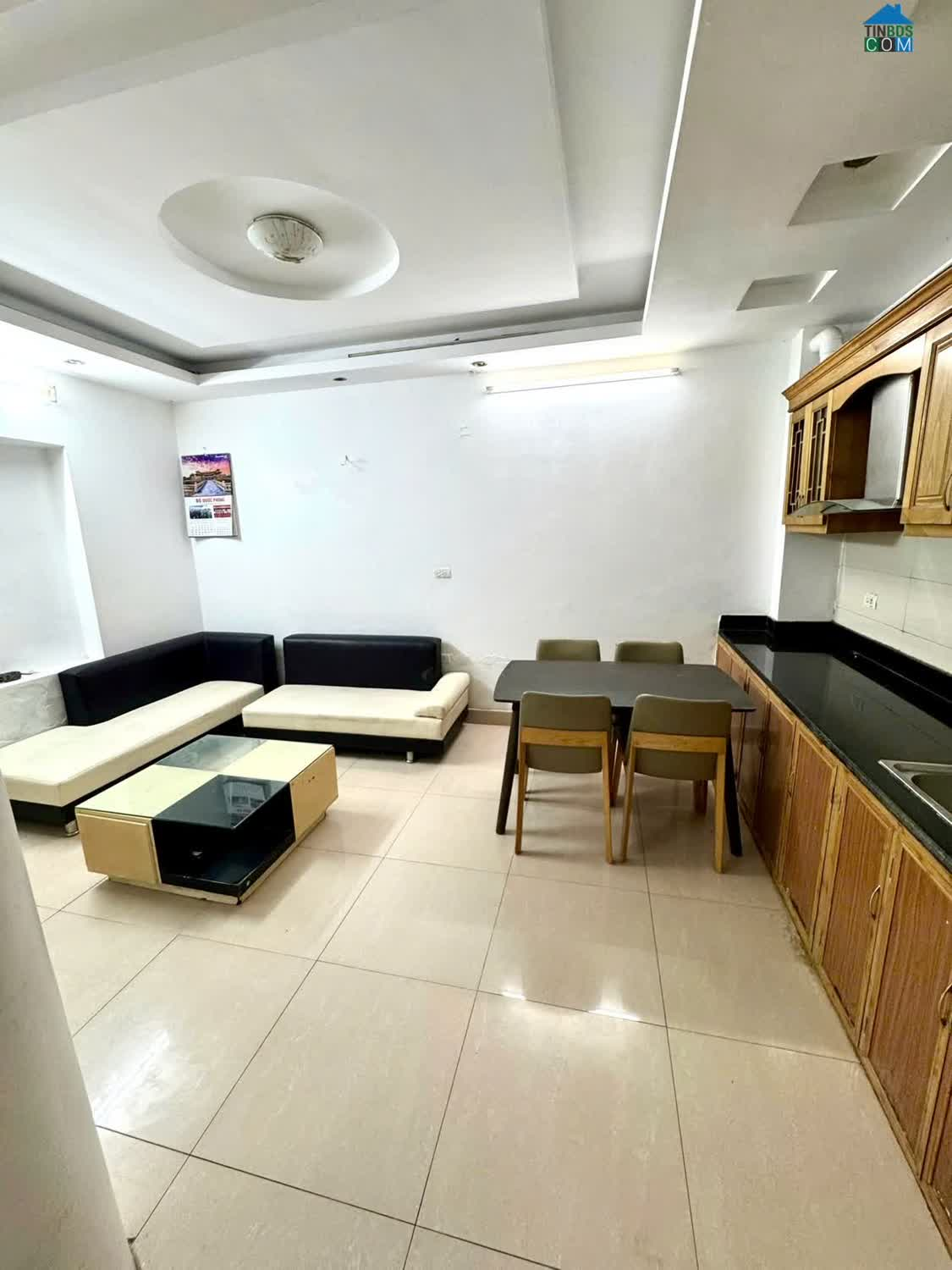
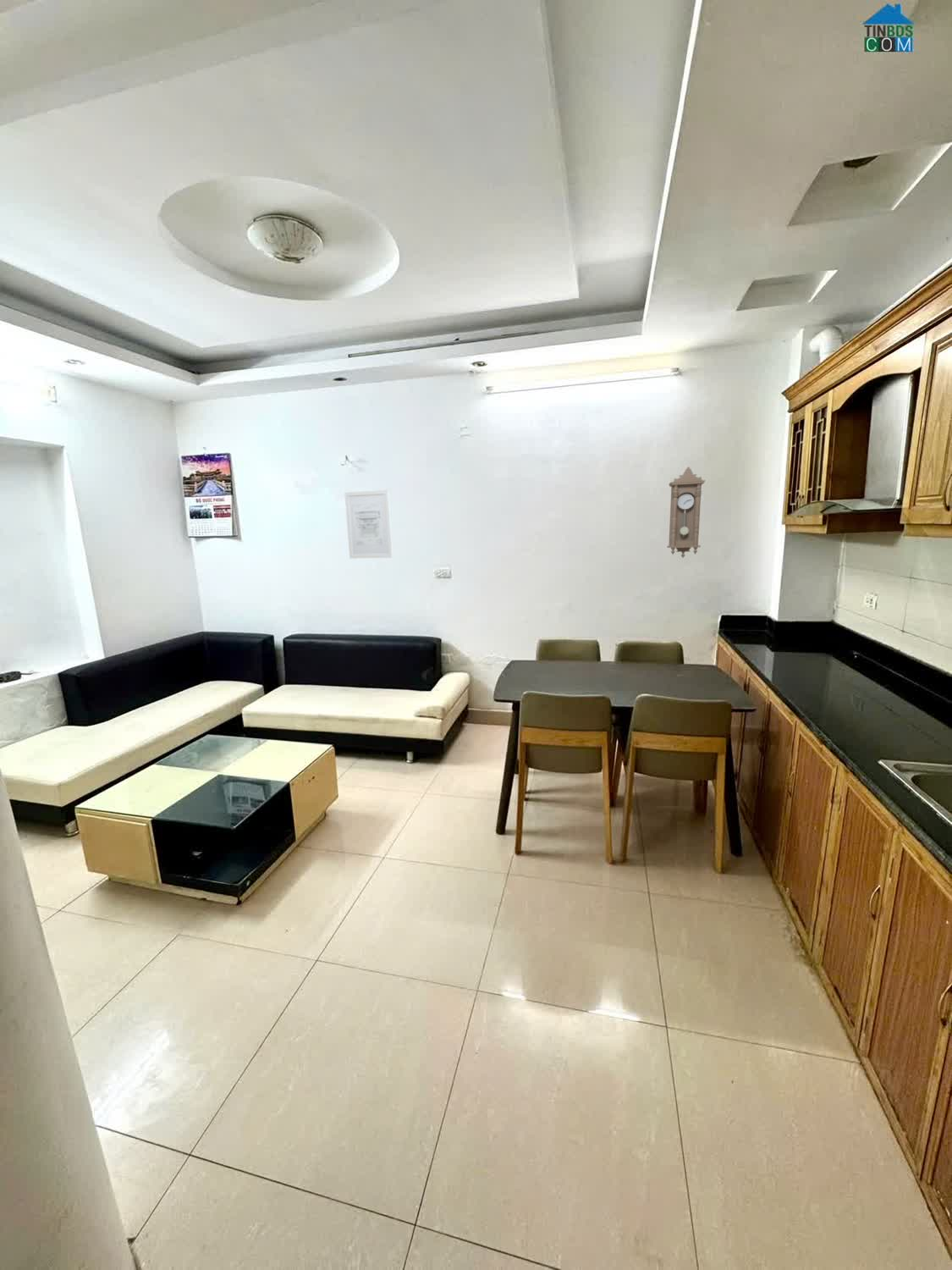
+ pendulum clock (685, 513)
+ wall art (368, 525)
